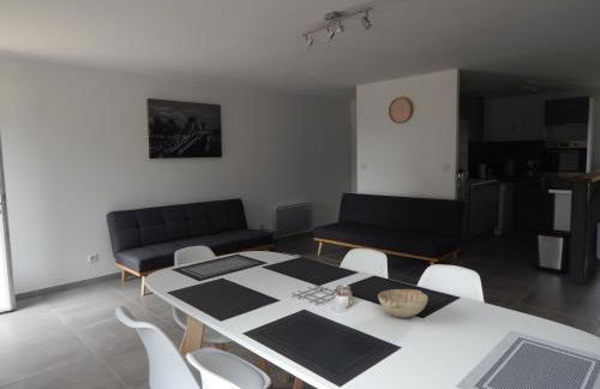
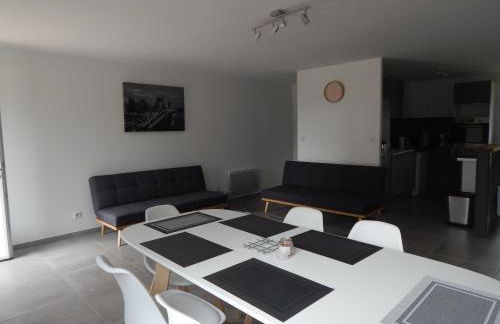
- decorative bowl (402, 304)
